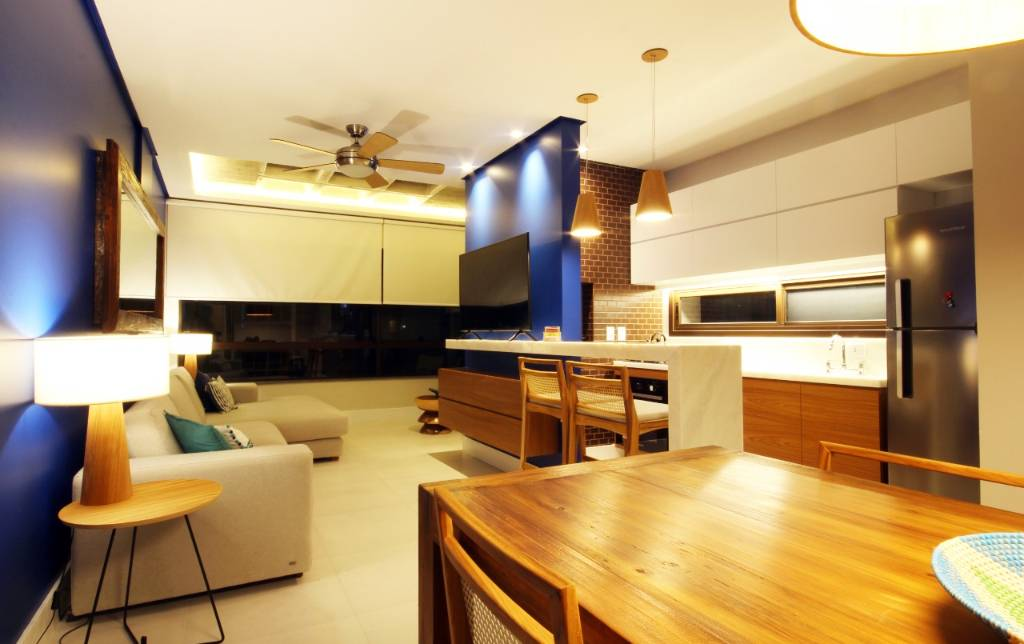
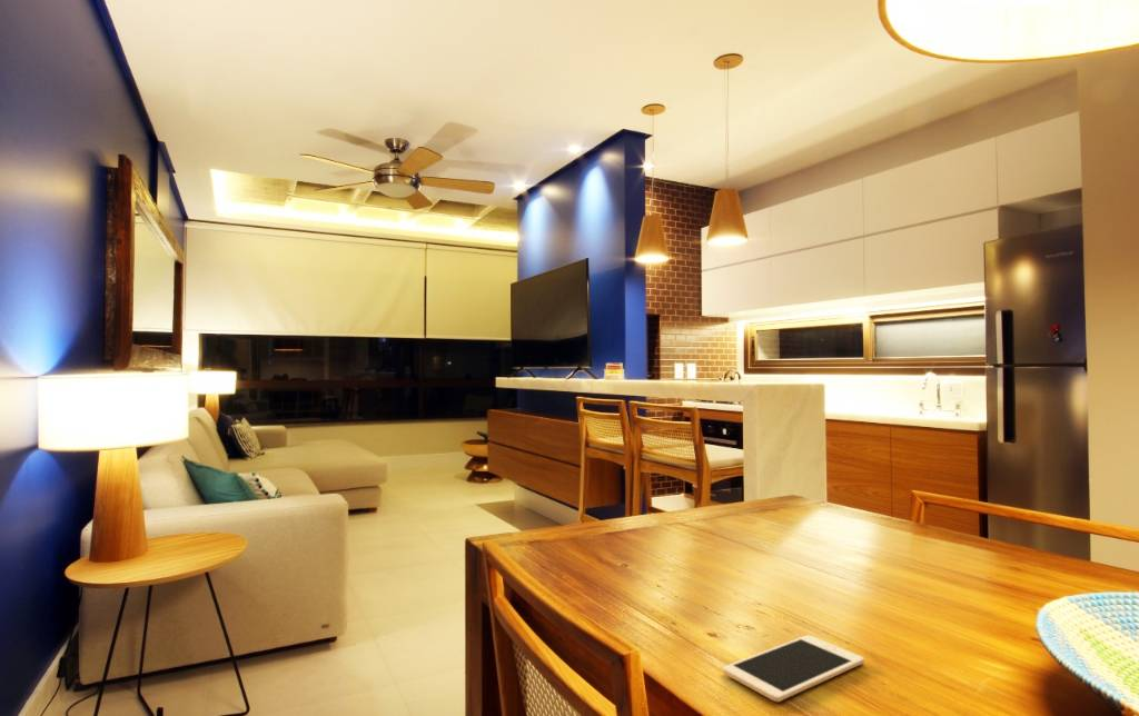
+ cell phone (794, 665)
